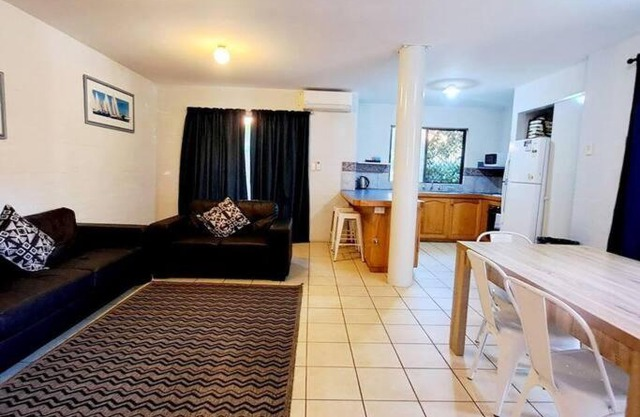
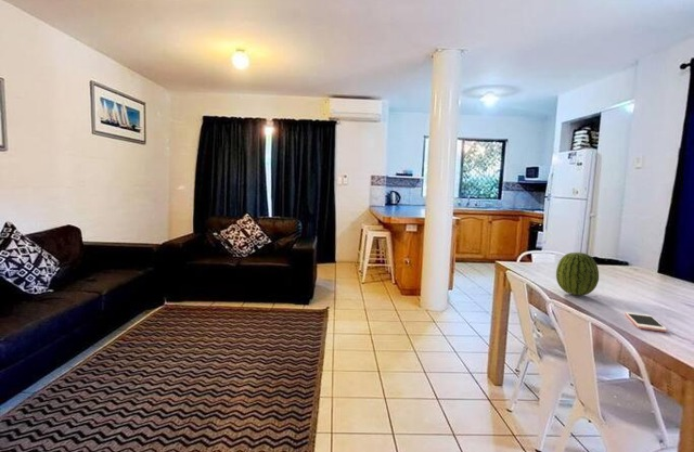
+ fruit (577, 273)
+ cell phone (644, 321)
